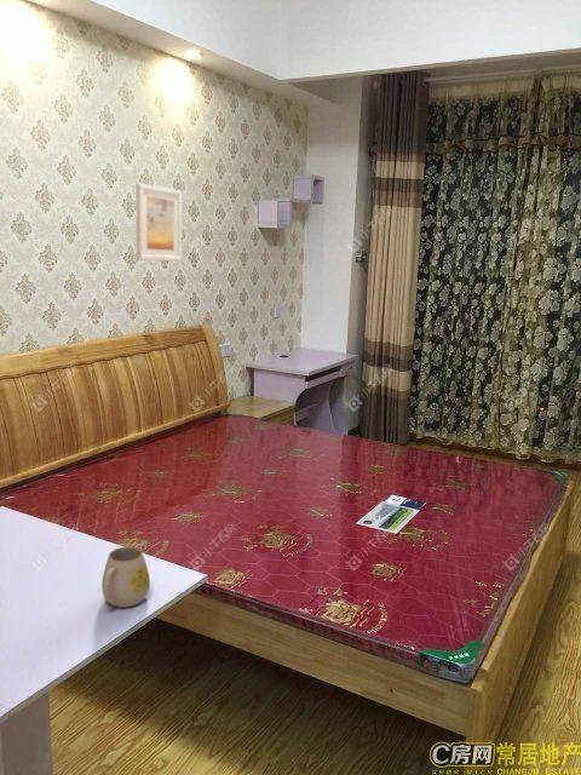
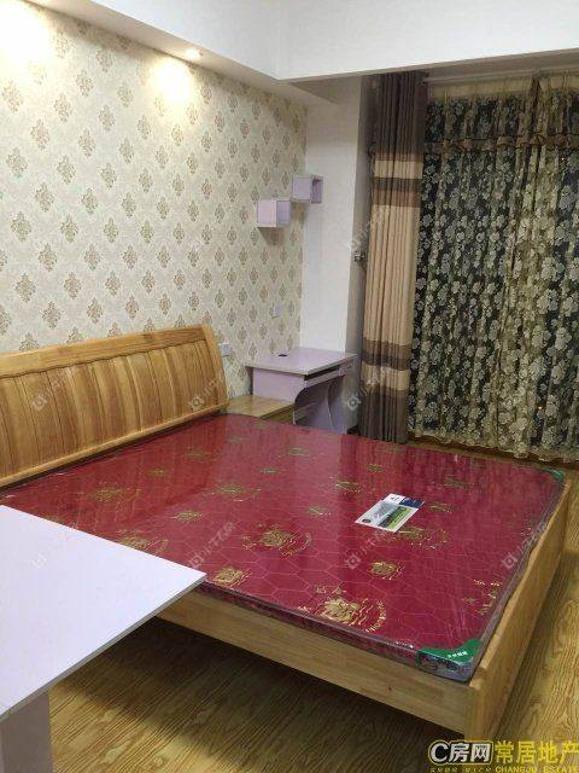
- mug (122, 579)
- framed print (160, 224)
